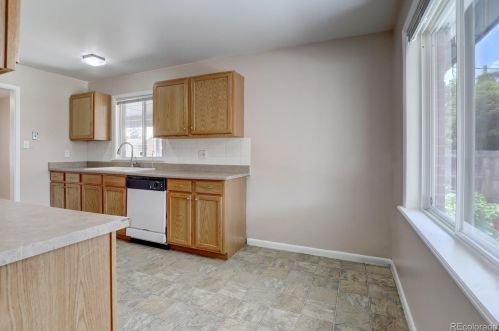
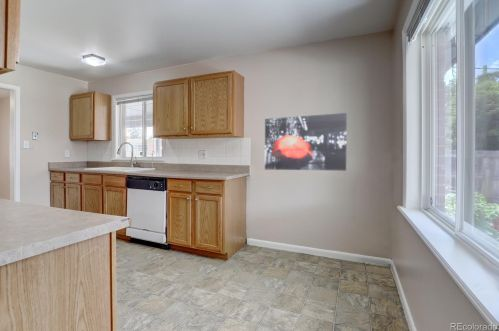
+ wall art (303, 143)
